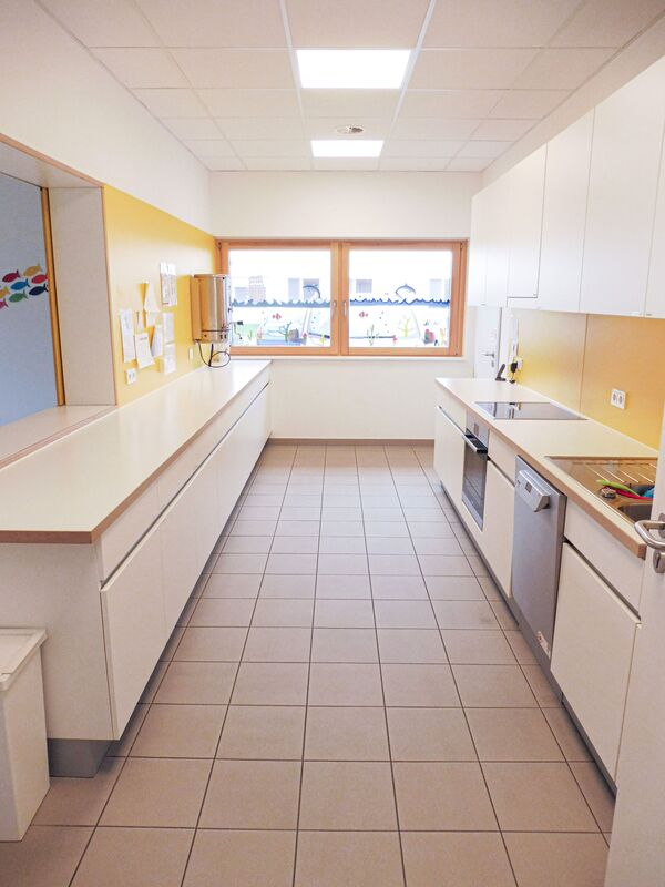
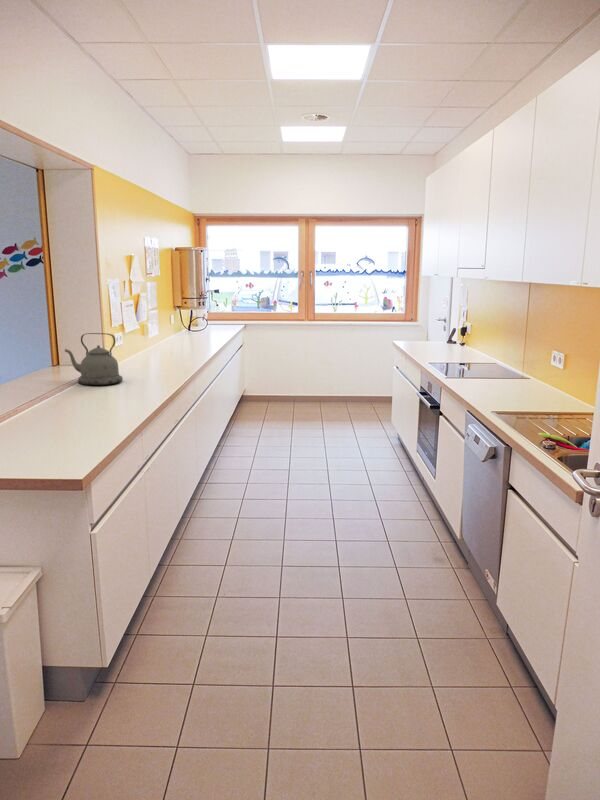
+ kettle (95, 357)
